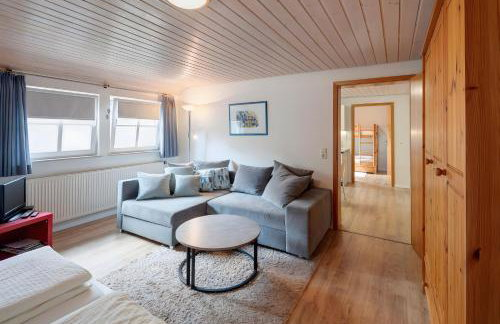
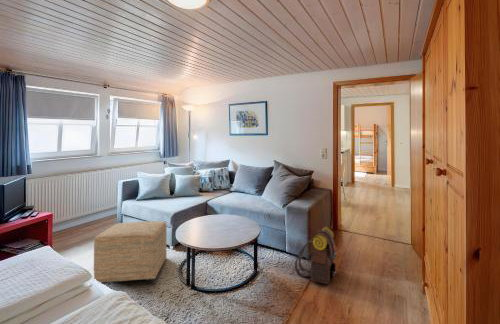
+ backpack (316, 252)
+ ottoman (134, 249)
